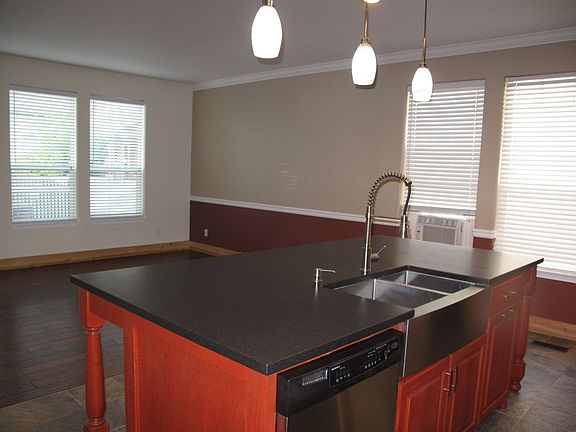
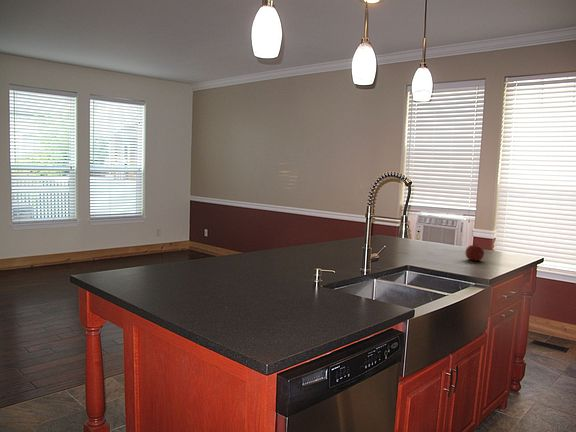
+ fruit (475, 251)
